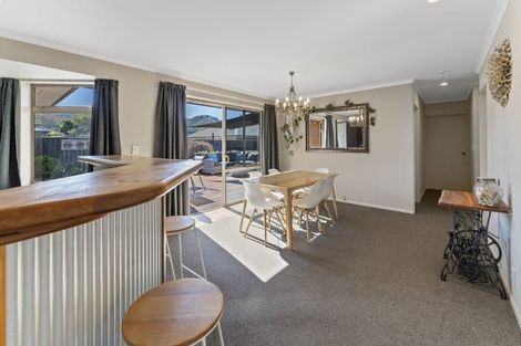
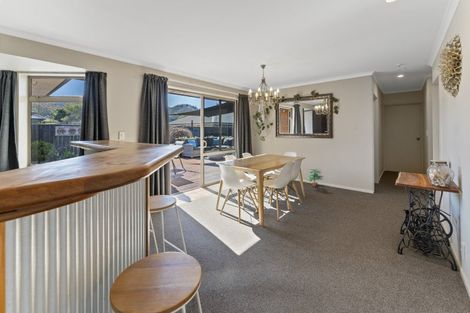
+ potted plant (315, 178)
